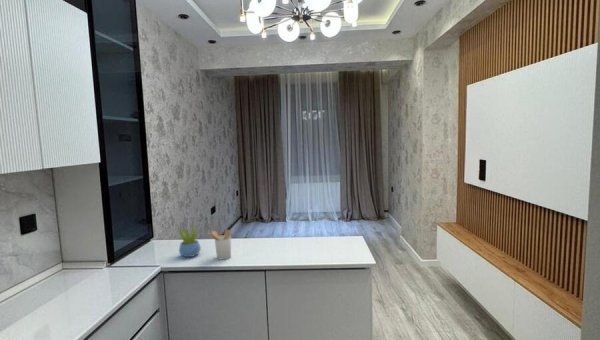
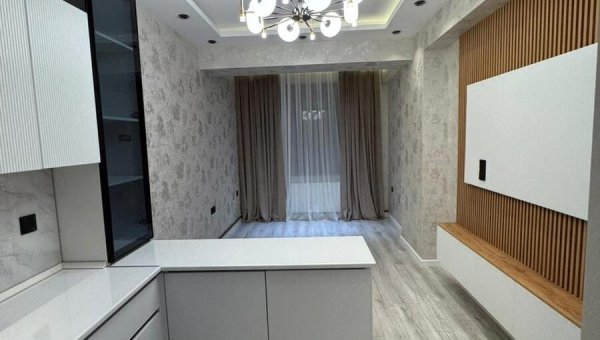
- utensil holder (219, 243)
- succulent plant (189, 239)
